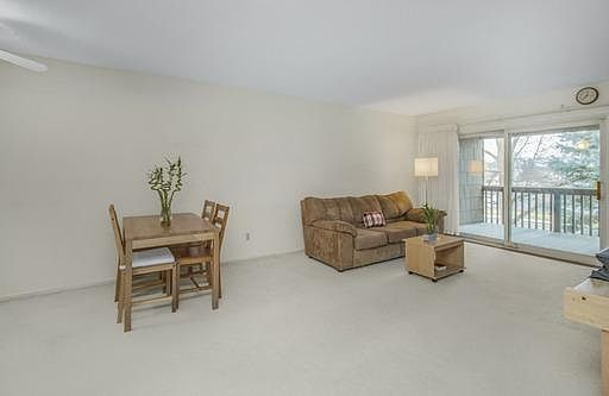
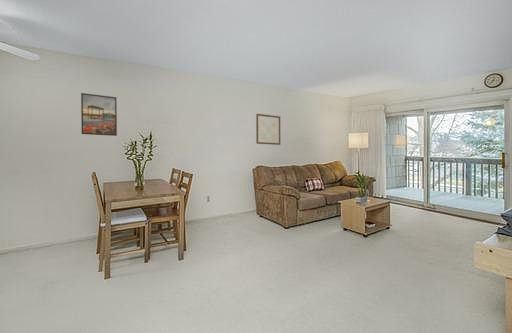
+ wall art (268, 128)
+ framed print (99, 115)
